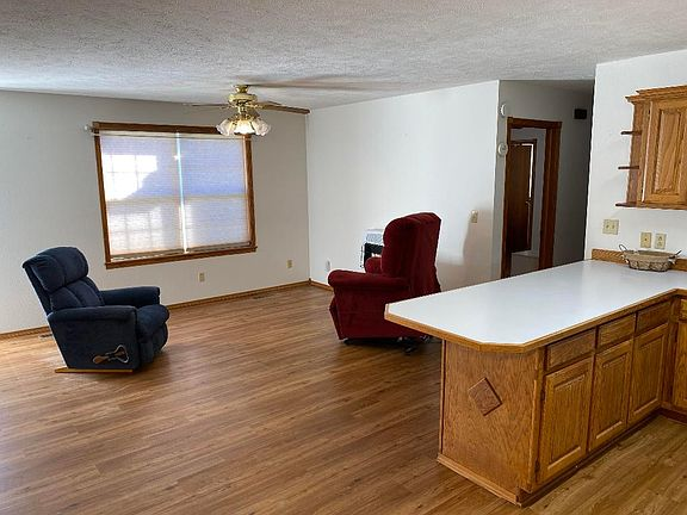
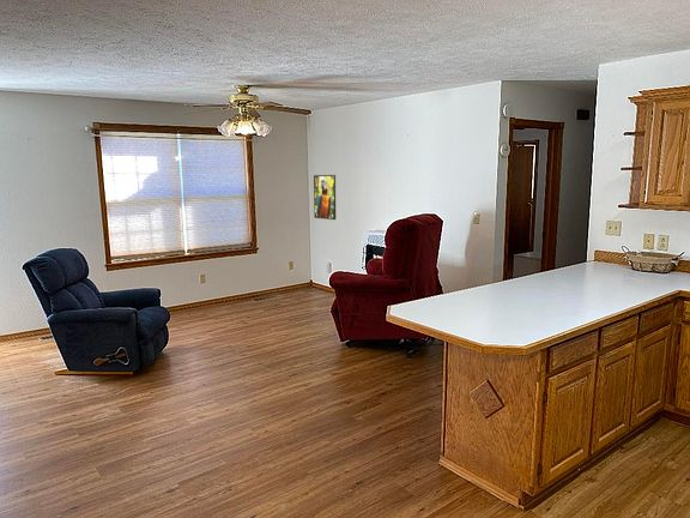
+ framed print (323, 197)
